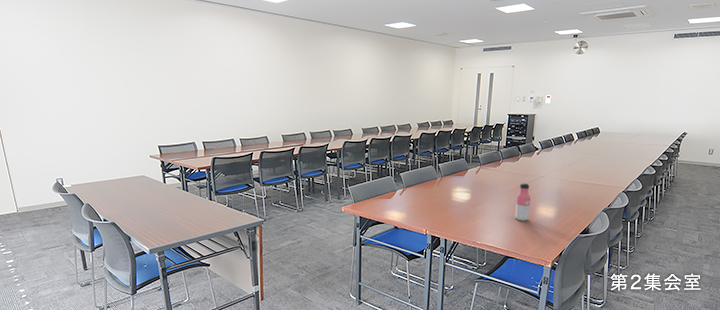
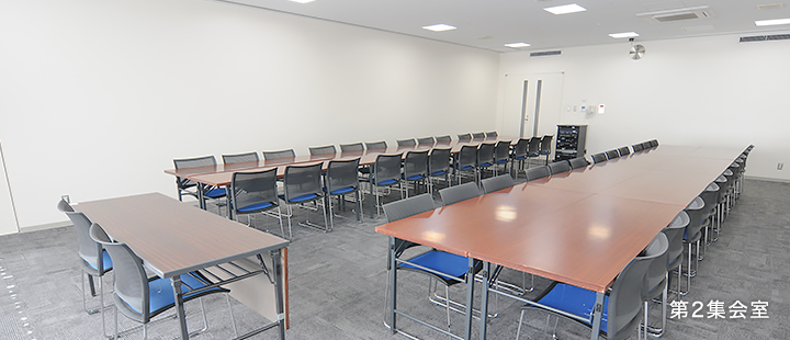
- water bottle (523, 201)
